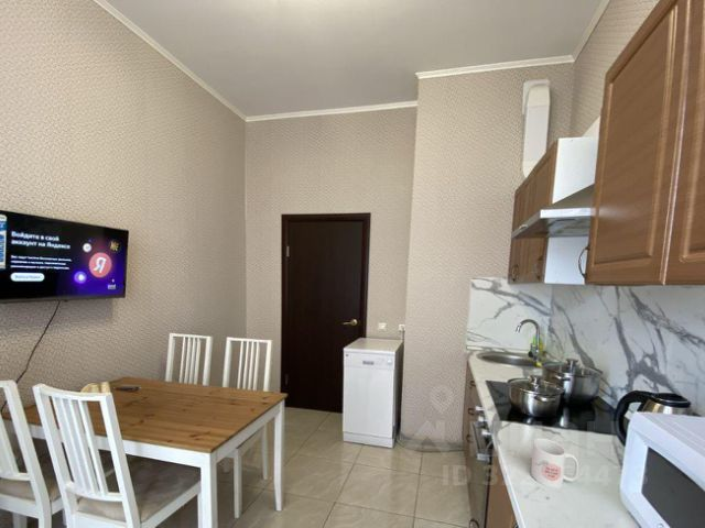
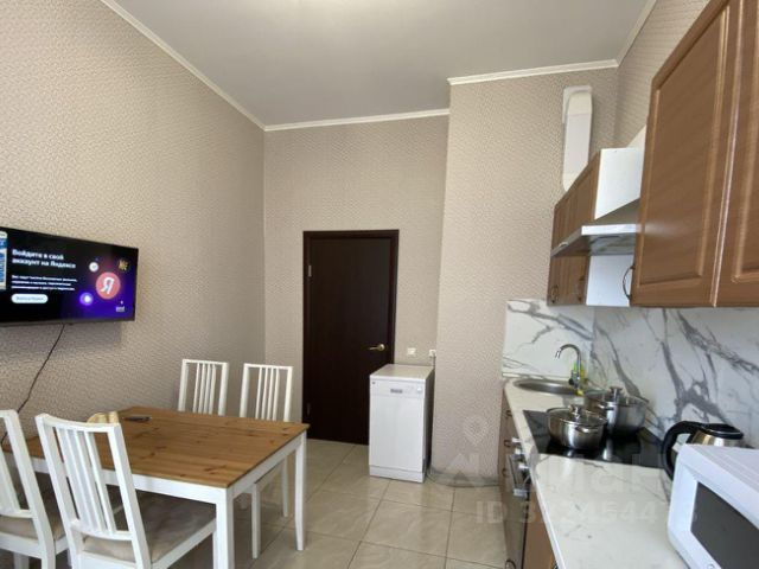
- mug (554, 463)
